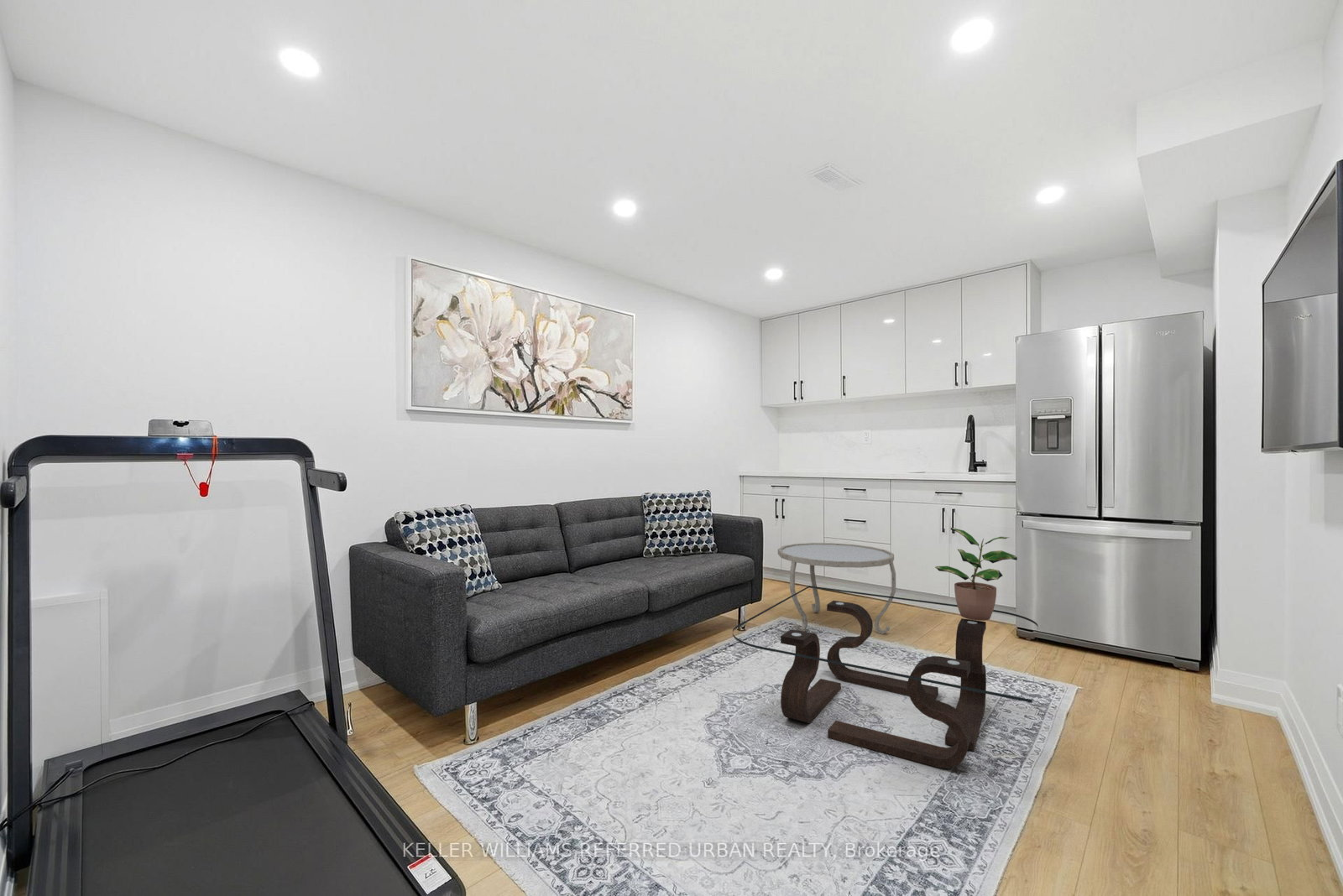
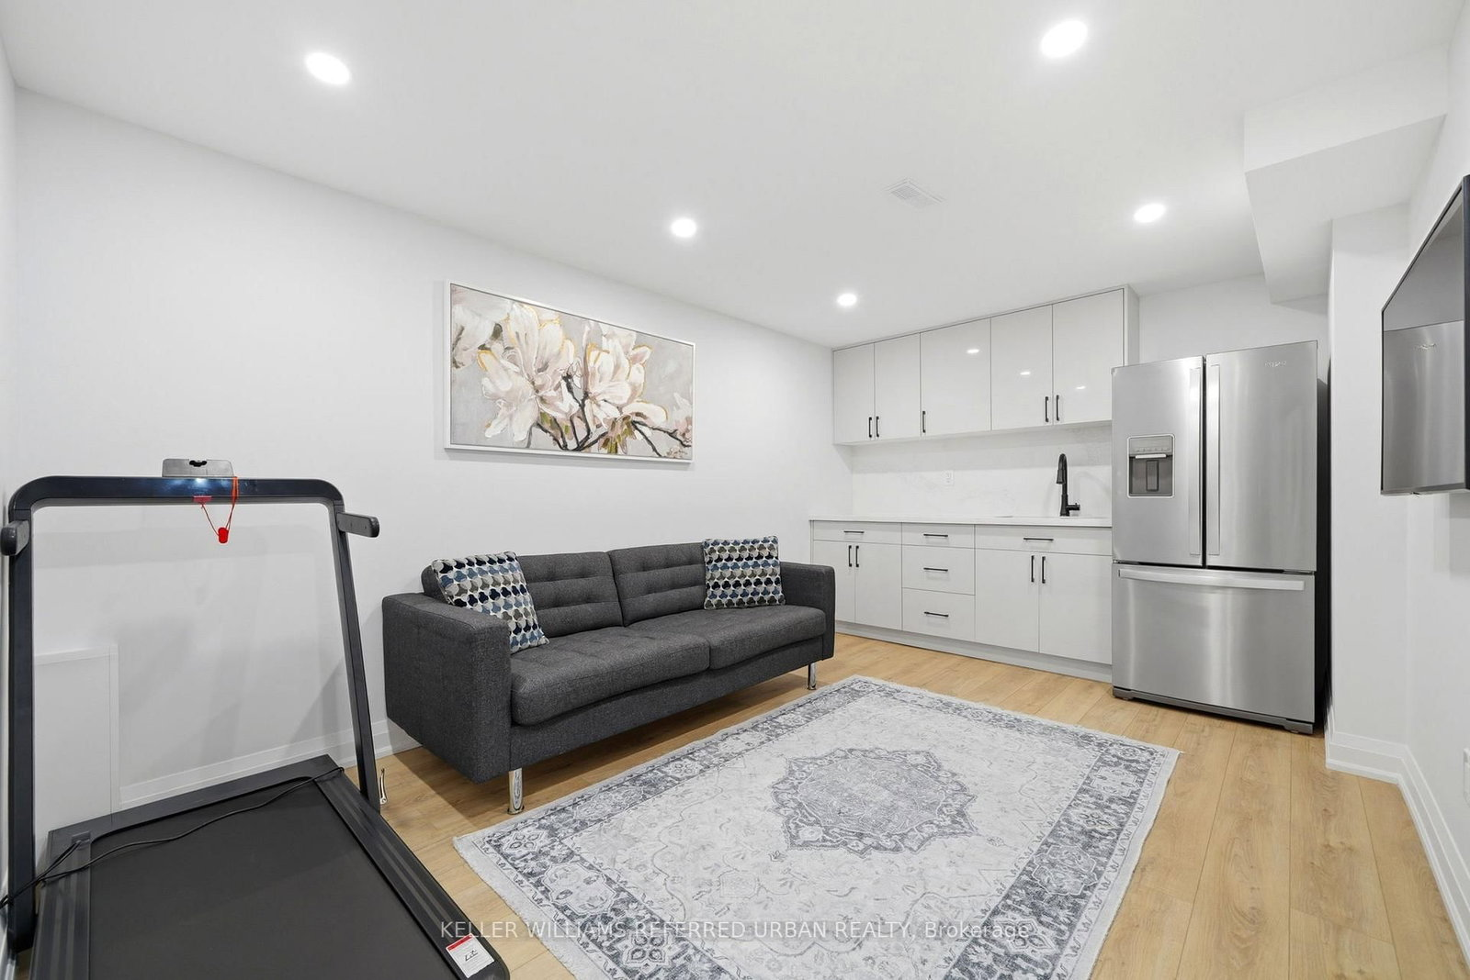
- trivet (818, 592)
- coffee table (887, 671)
- potted plant (979, 573)
